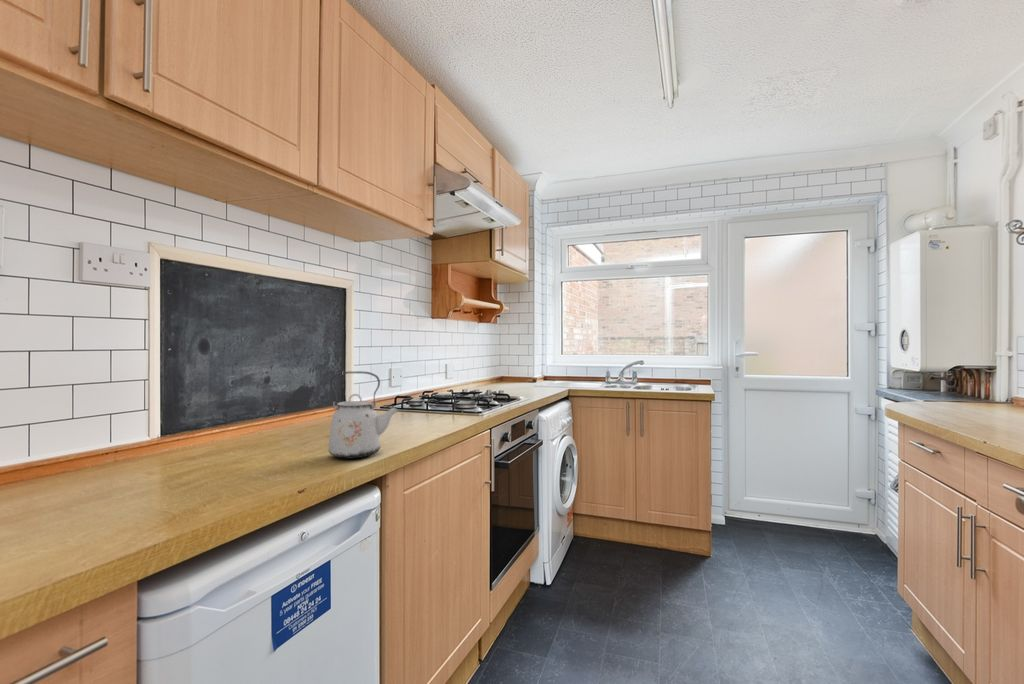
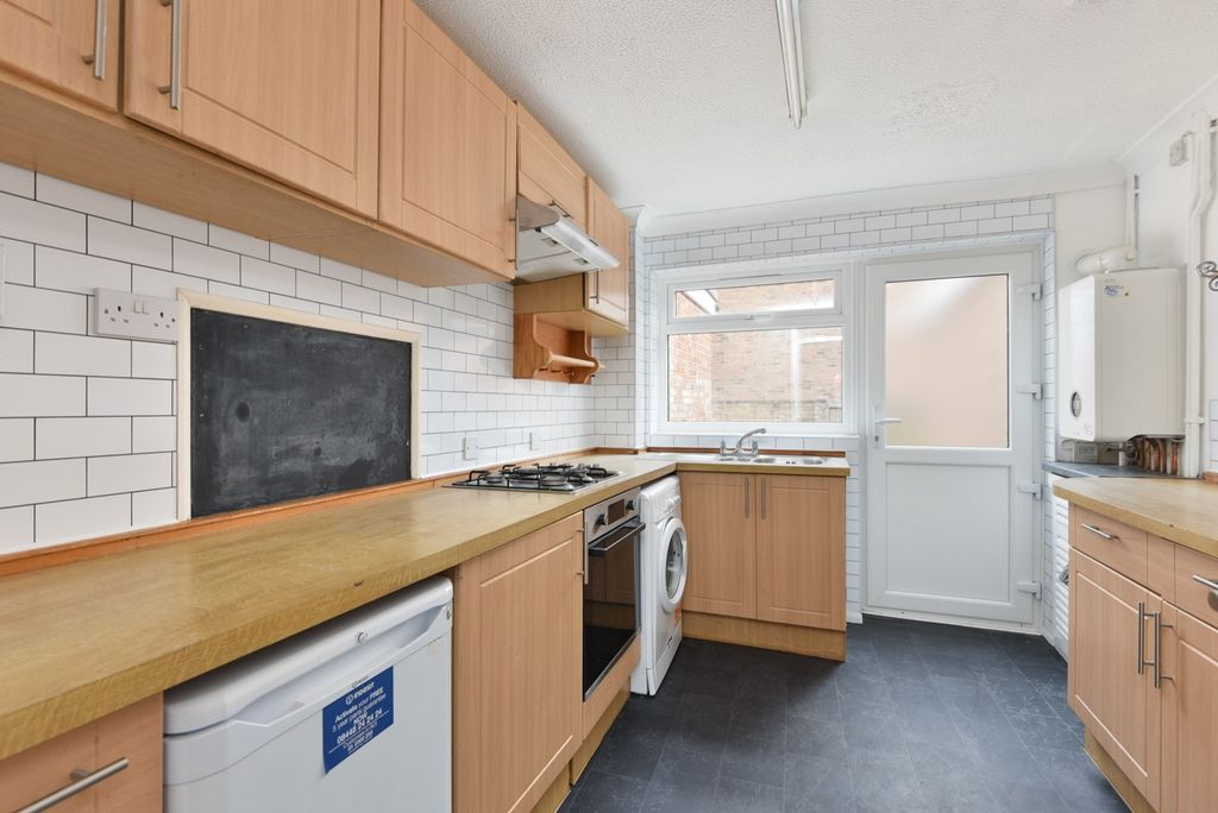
- kettle (364, 413)
